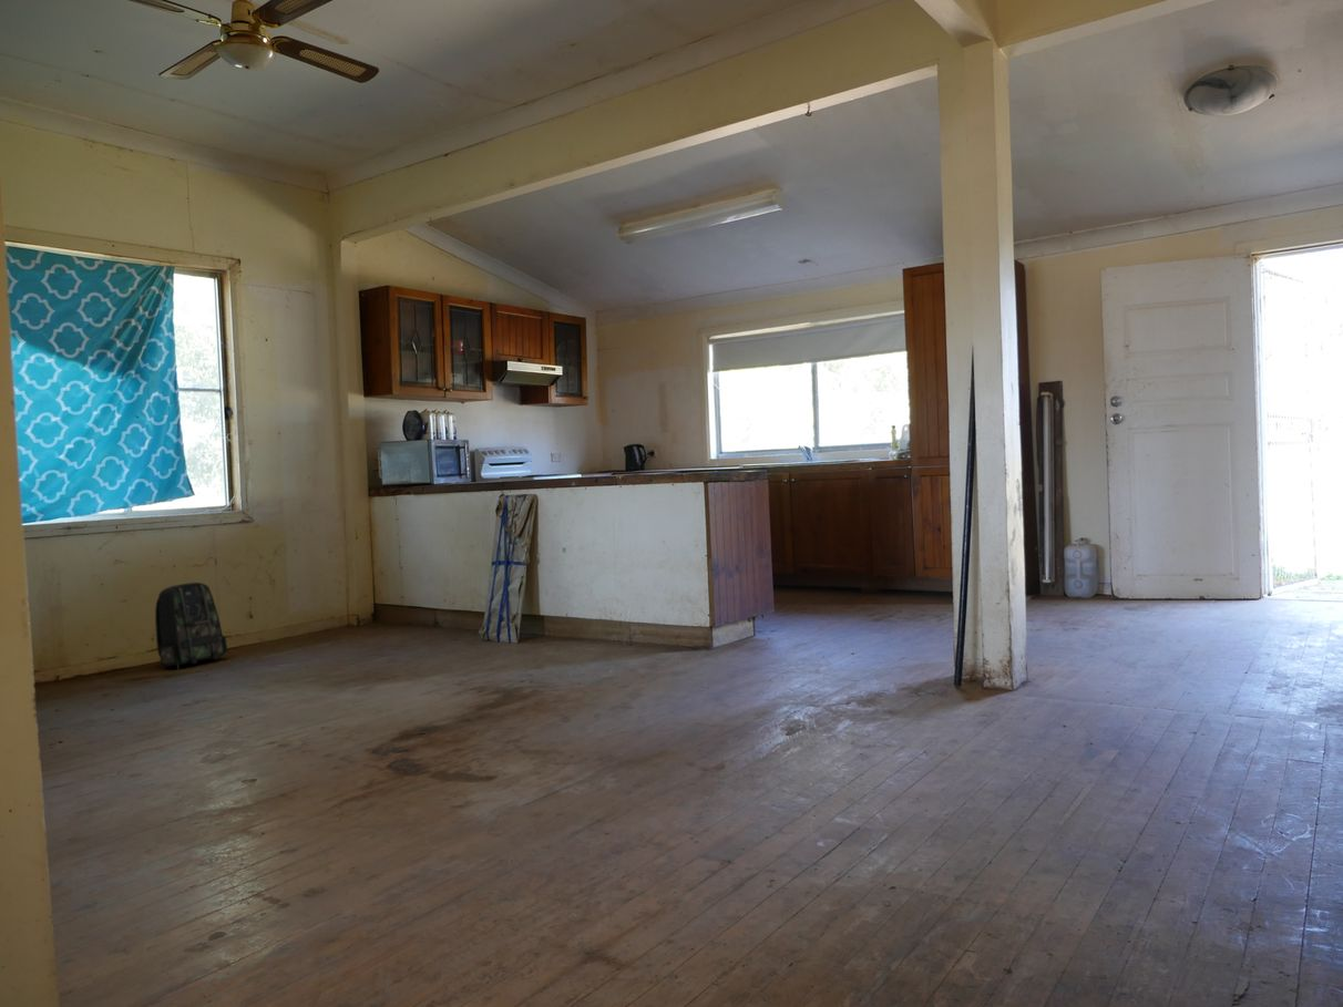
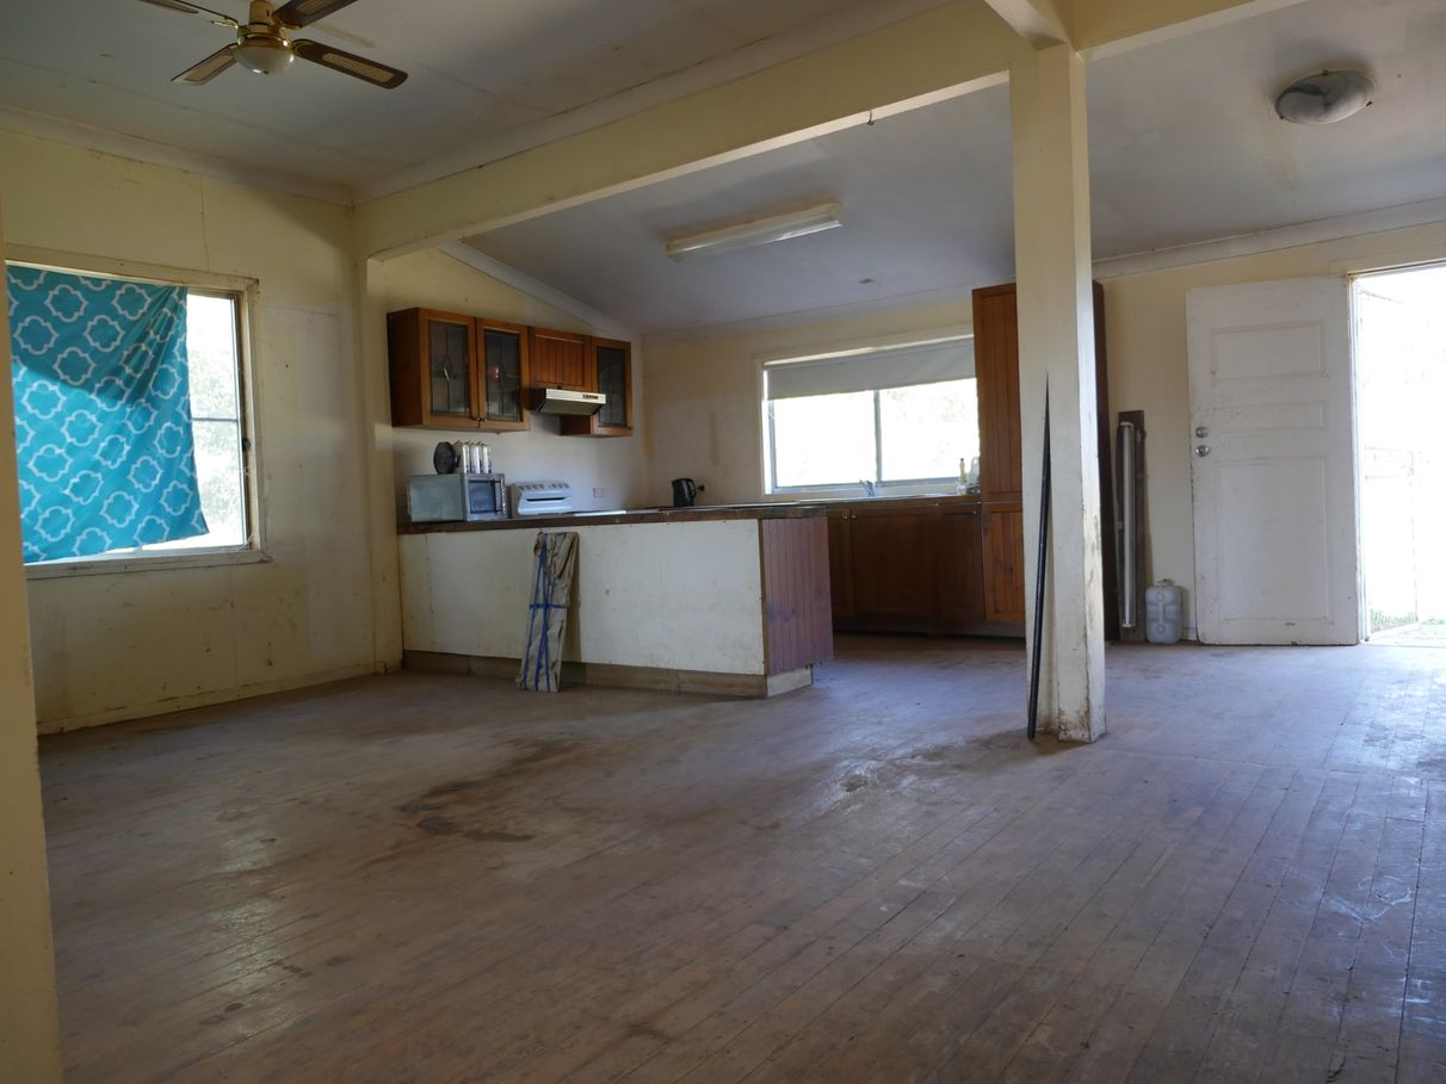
- backpack (185, 623)
